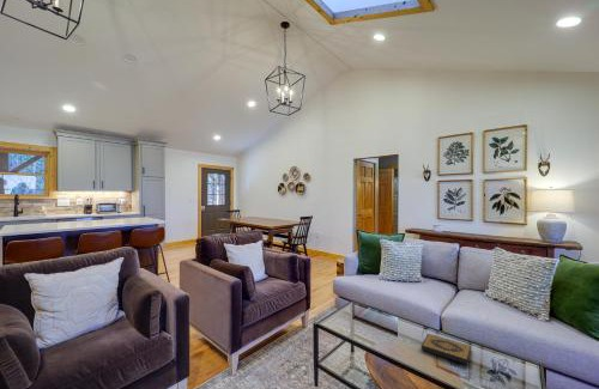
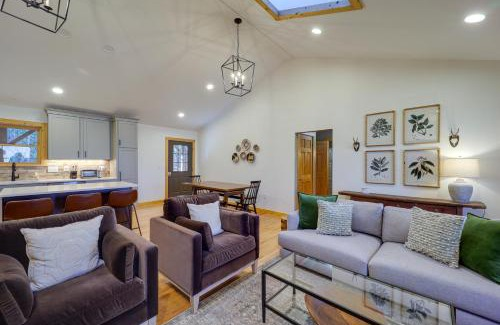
- hardback book (446, 347)
